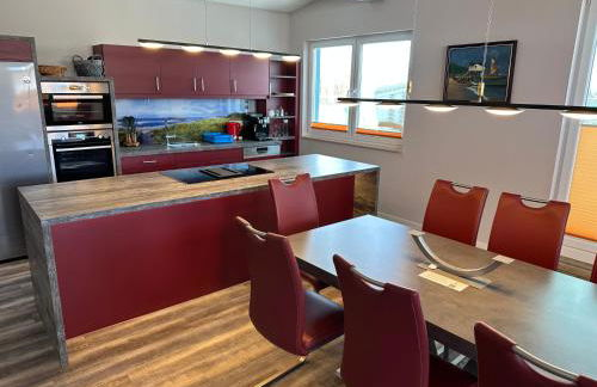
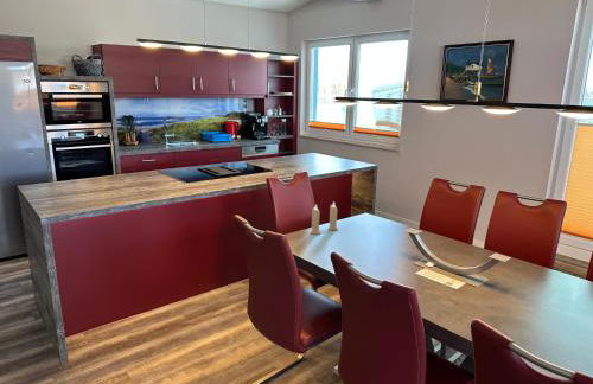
+ candle (330, 216)
